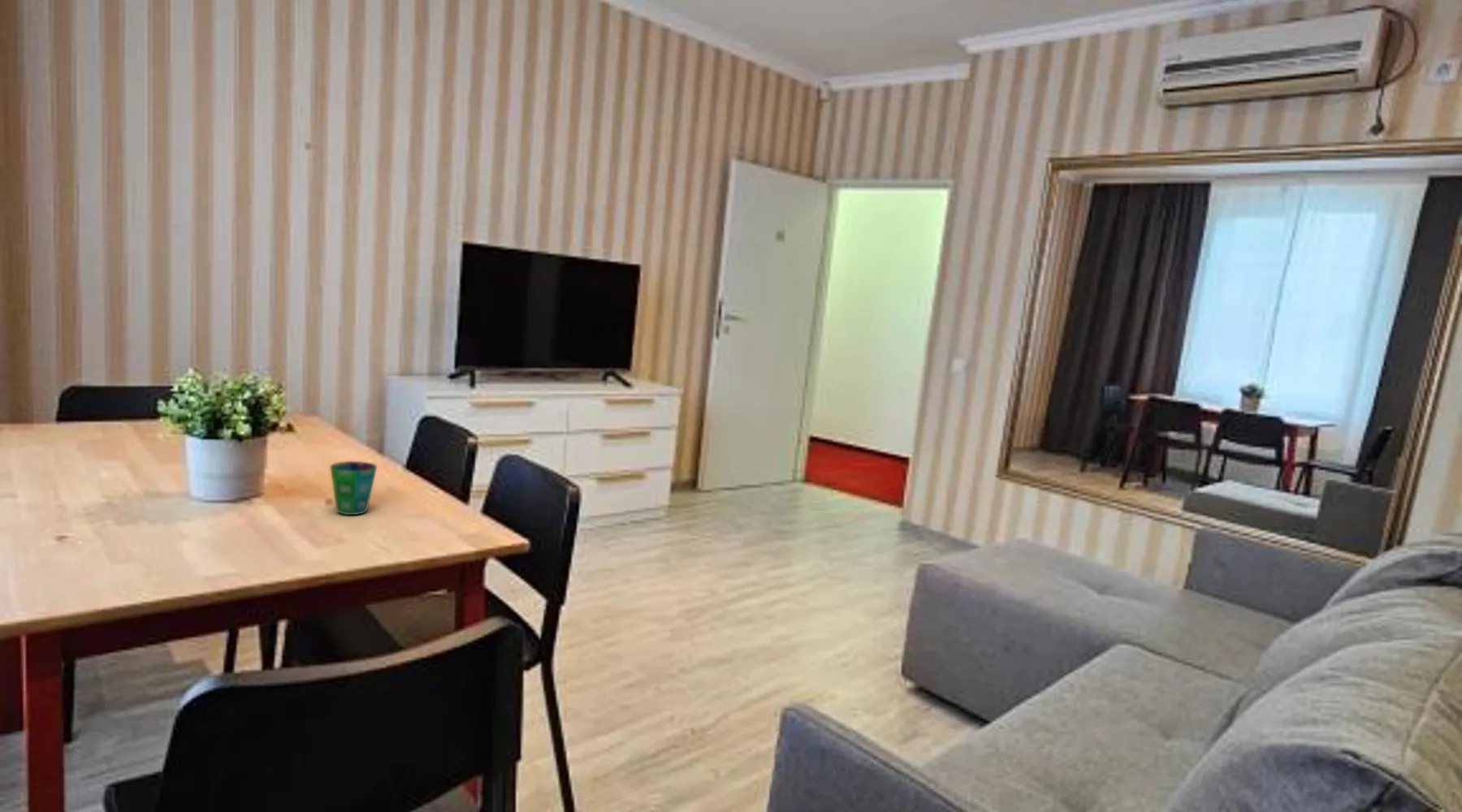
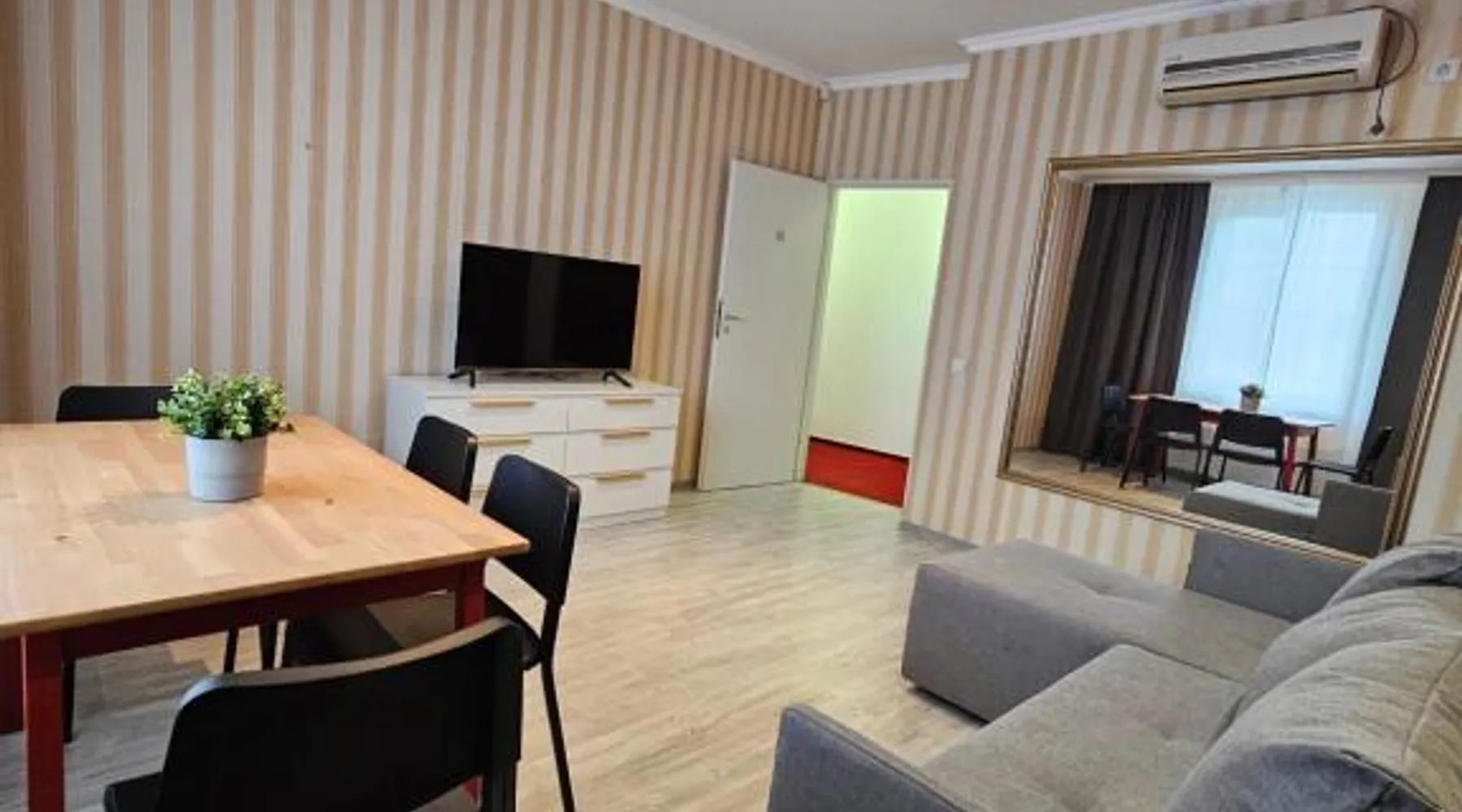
- cup (353, 486)
